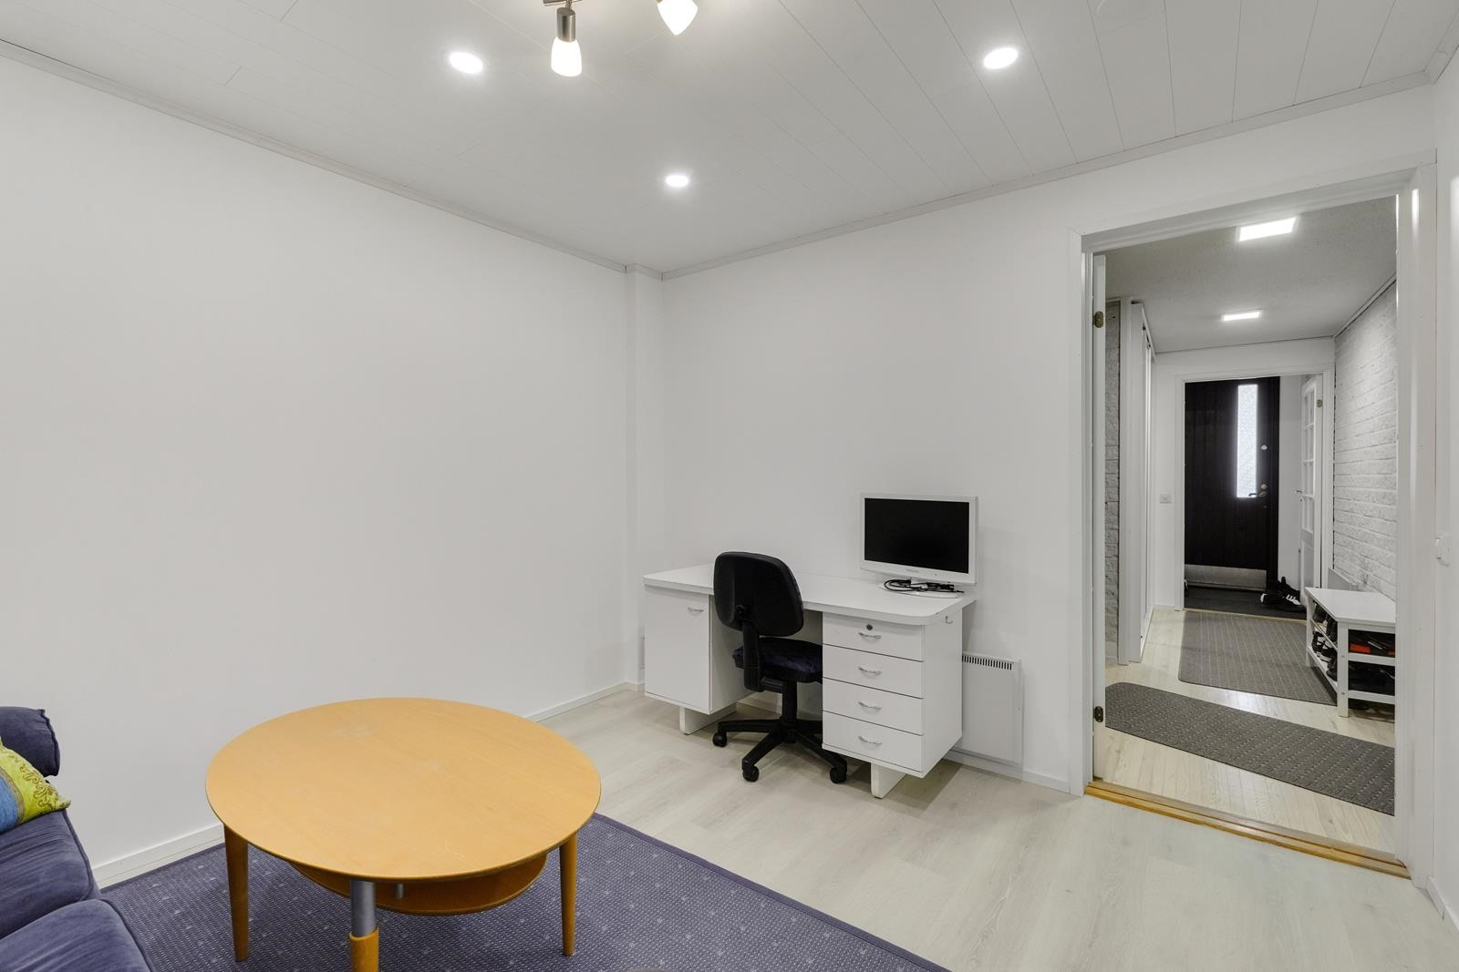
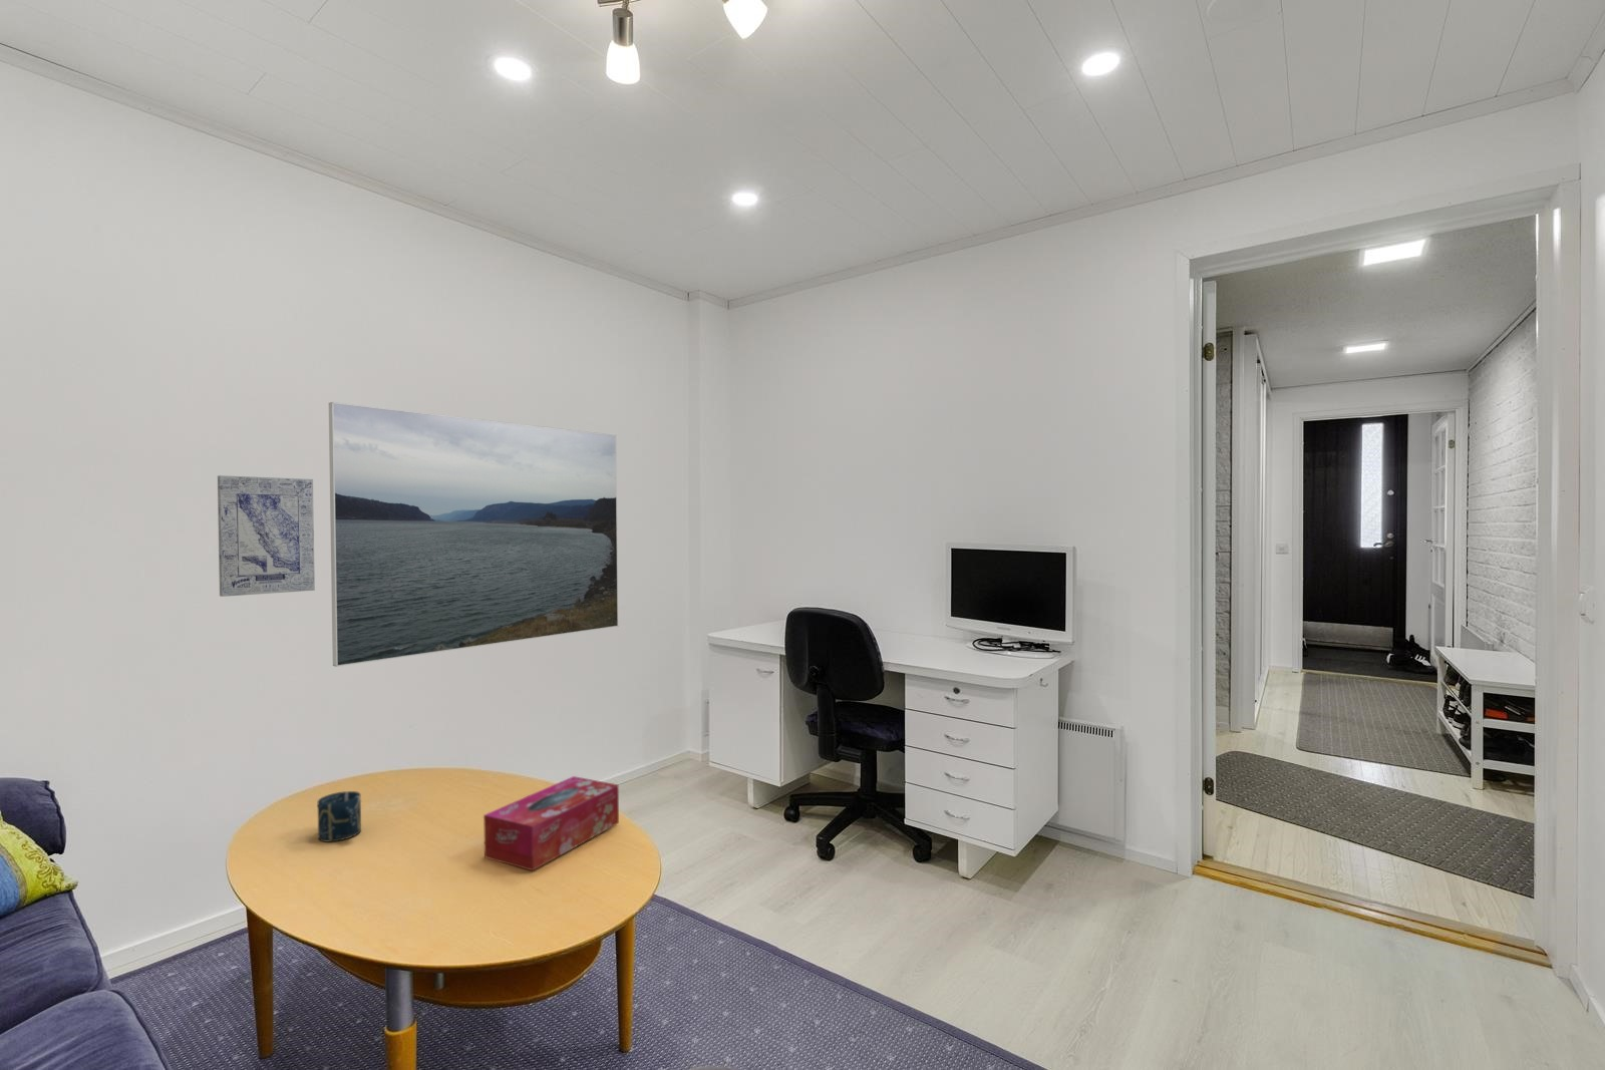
+ cup (342, 817)
+ wall art (268, 535)
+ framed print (496, 531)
+ tissue box (555, 818)
